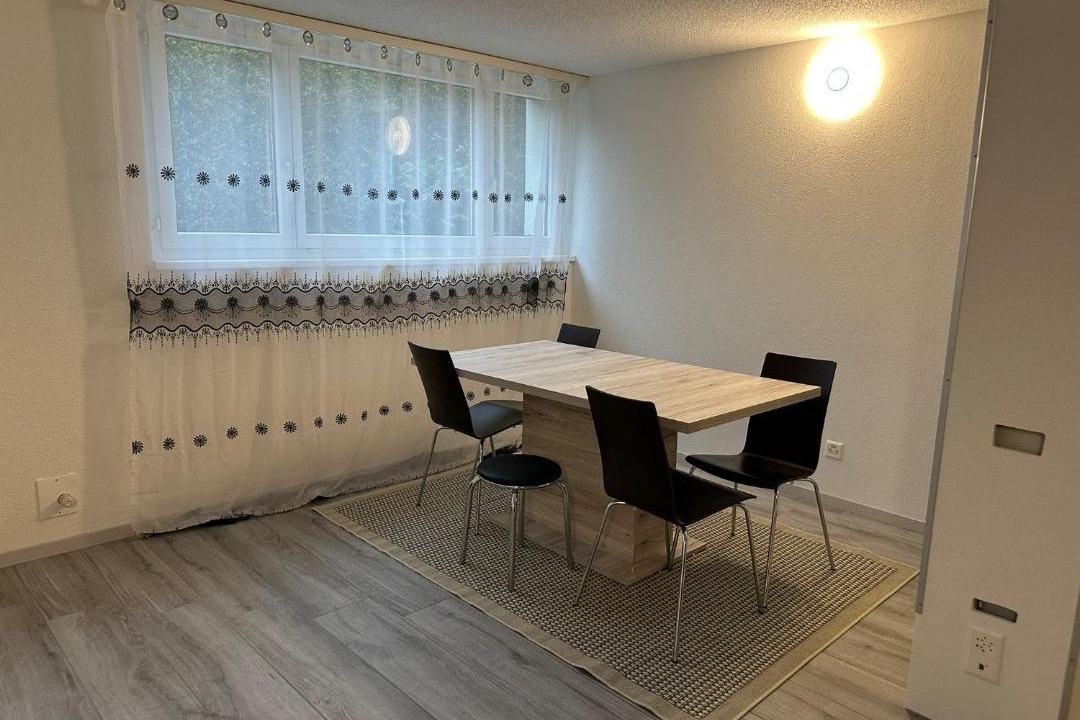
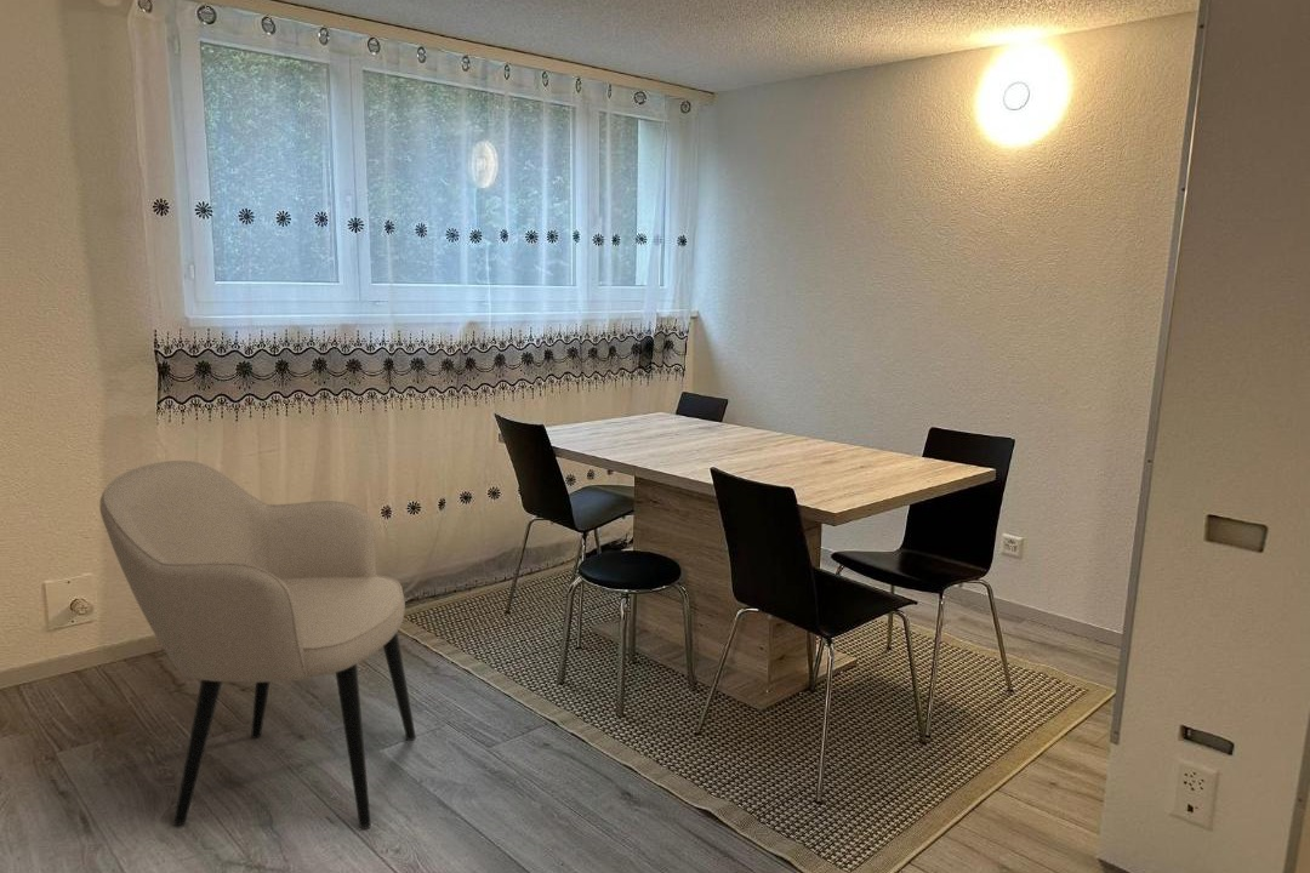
+ armchair (269, 628)
